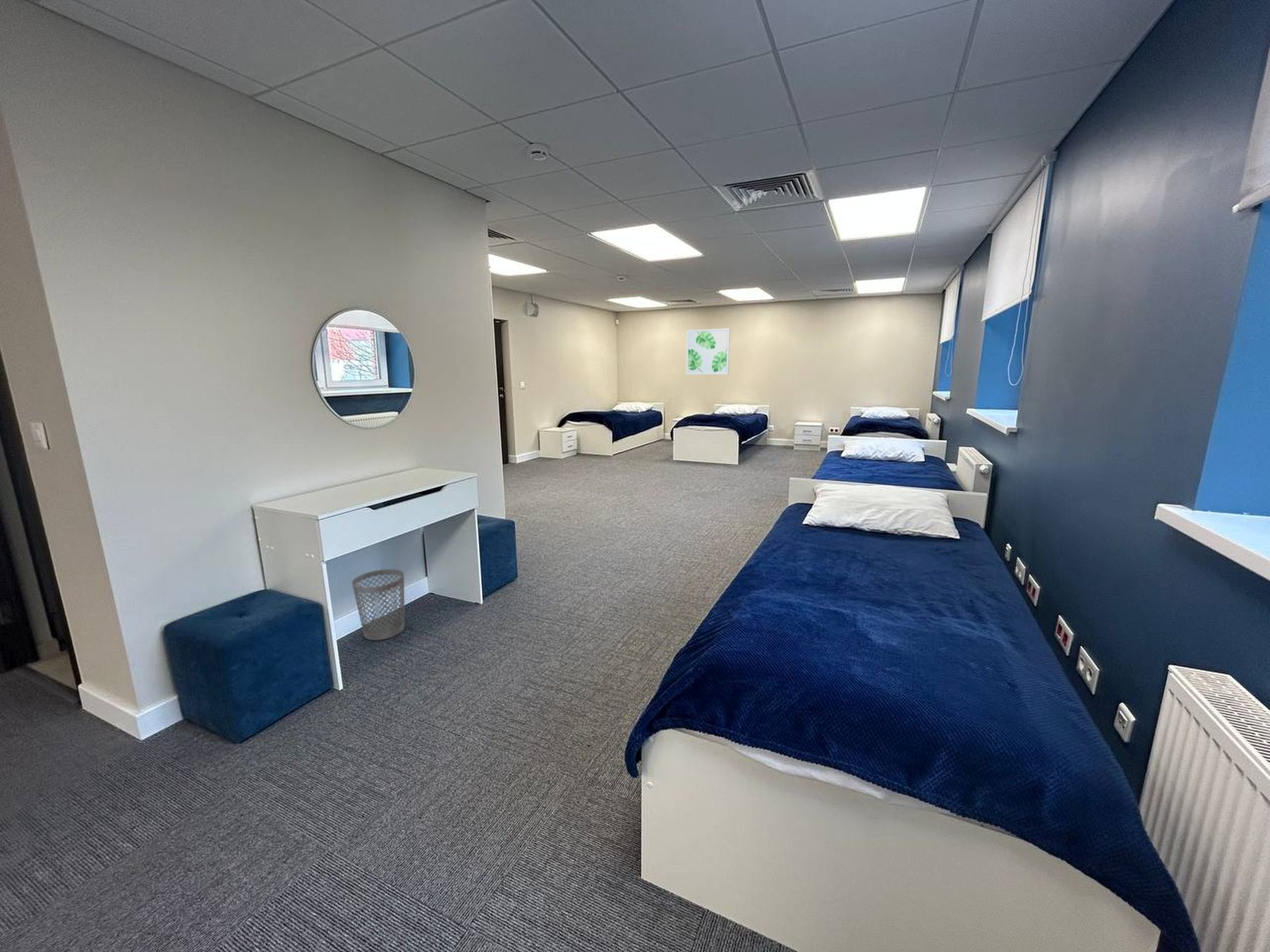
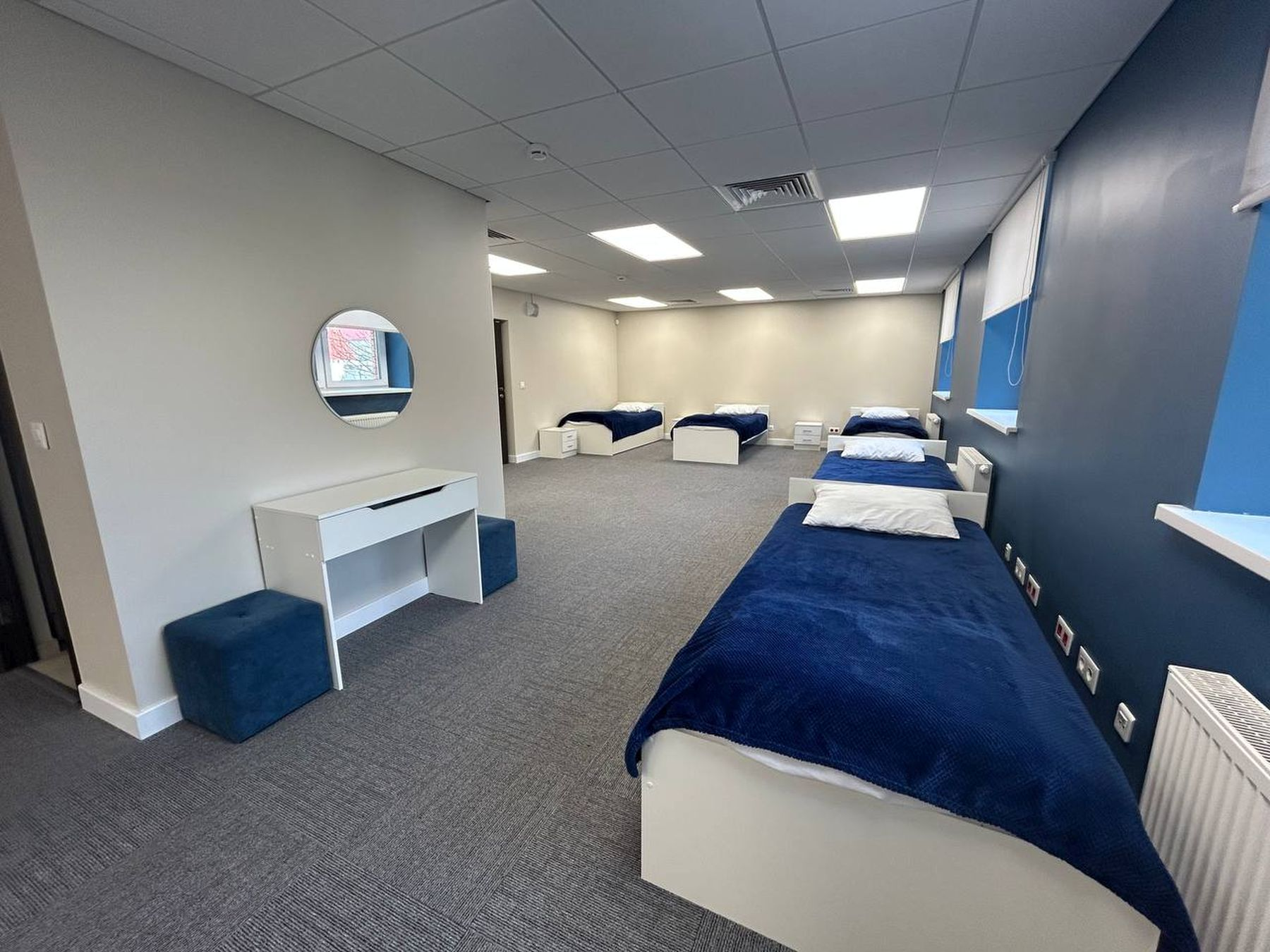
- wall art (707, 352)
- wastebasket (381, 604)
